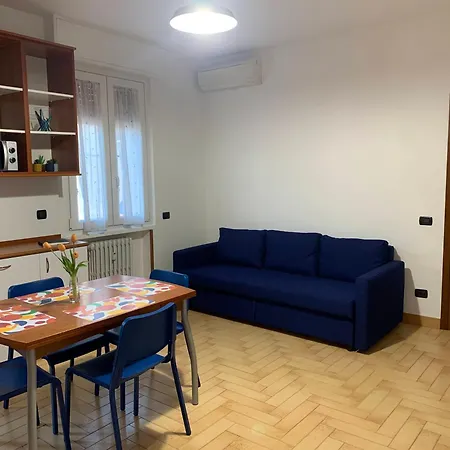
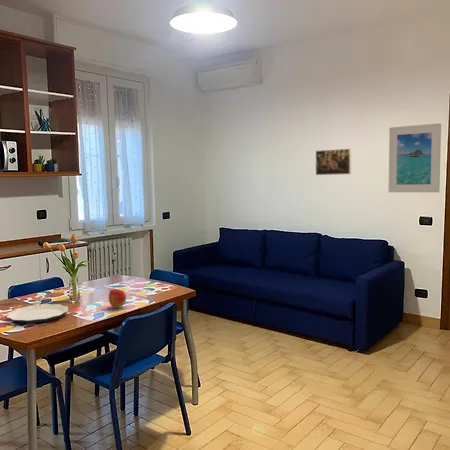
+ apple (117, 298)
+ plate (38, 313)
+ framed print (413, 159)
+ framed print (333, 162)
